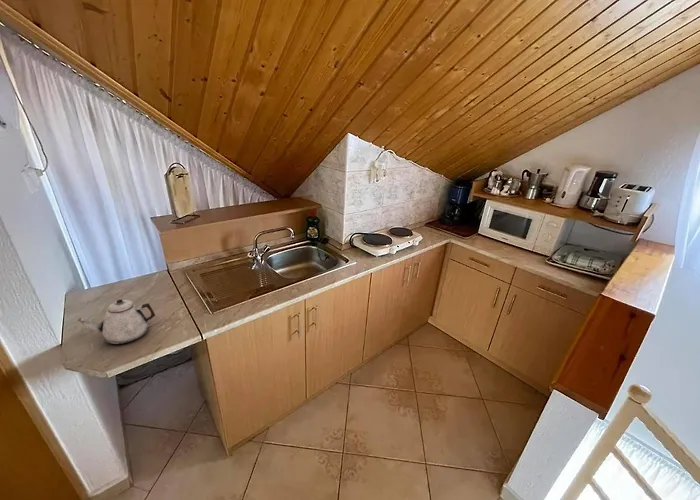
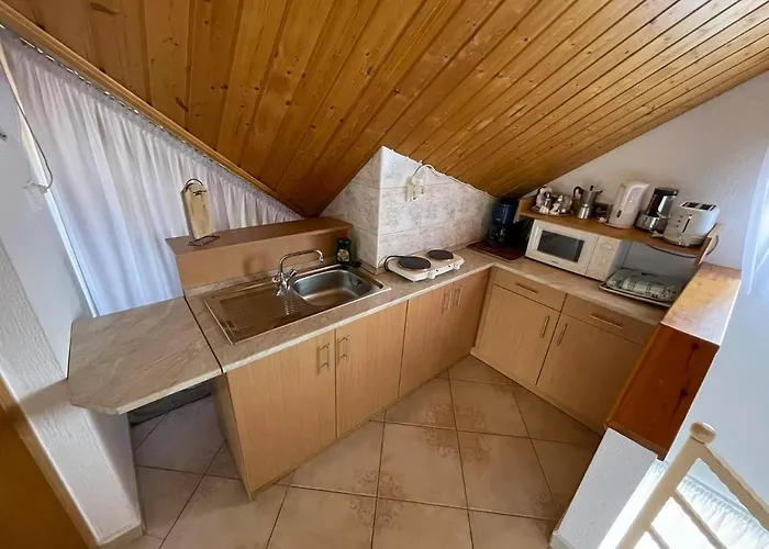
- teapot (118, 318)
